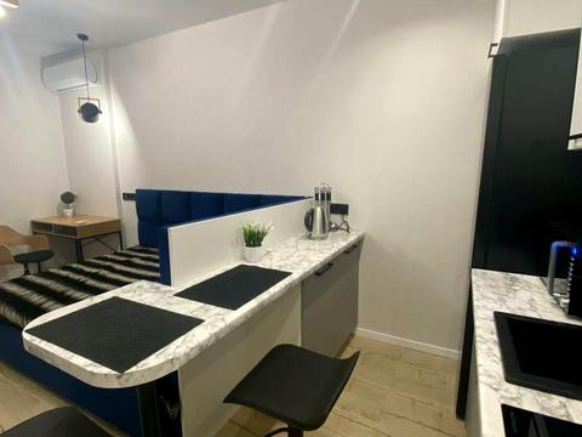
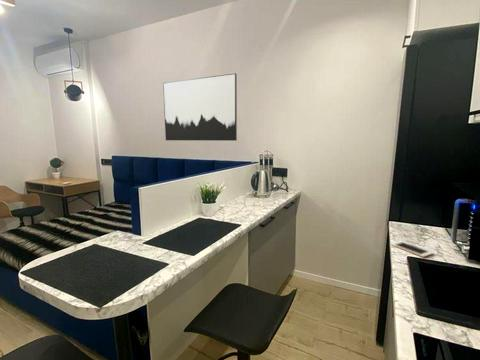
+ wall art (197, 110)
+ cell phone (410, 248)
